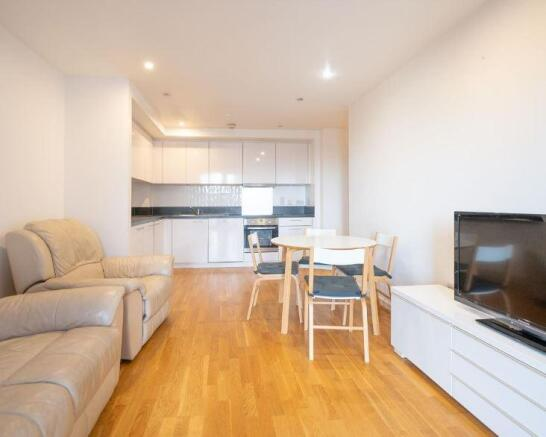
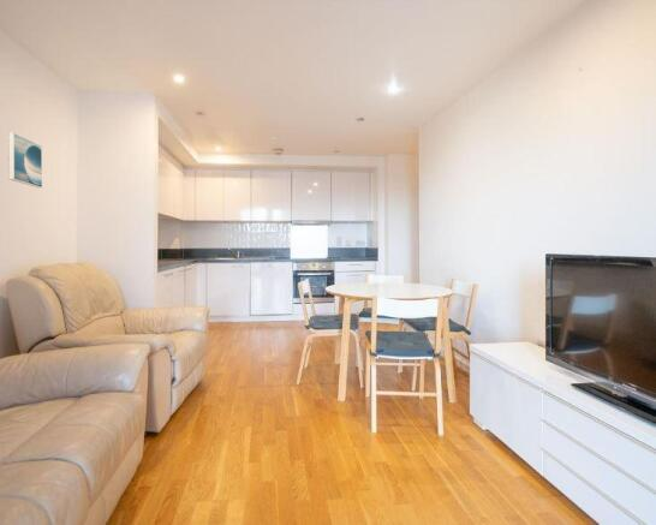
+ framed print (25, 161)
